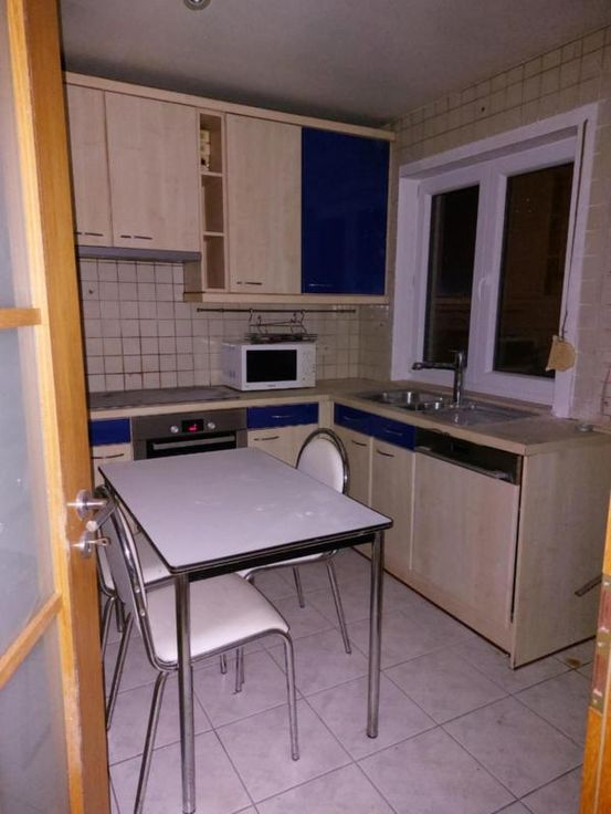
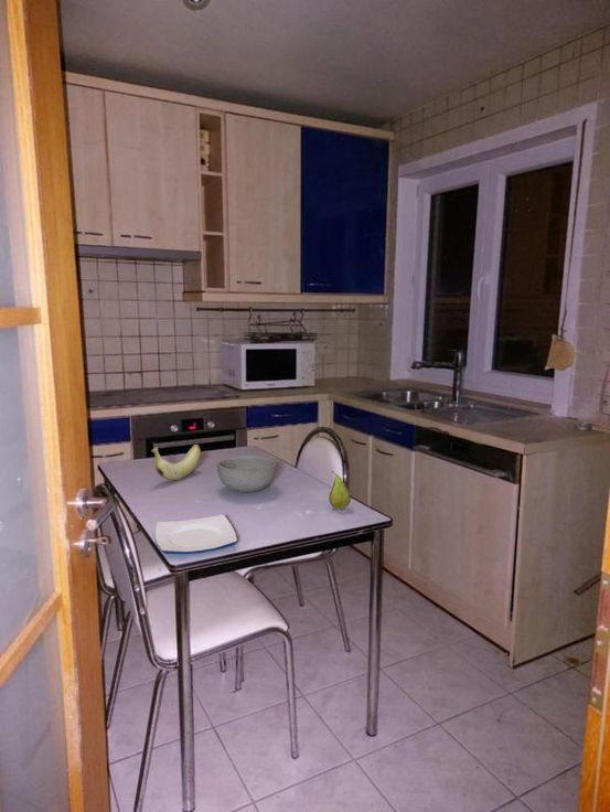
+ plate (195, 535)
+ bowl (247, 474)
+ banana (178, 462)
+ fruit (339, 489)
